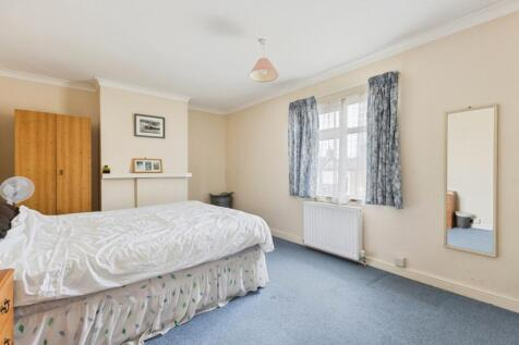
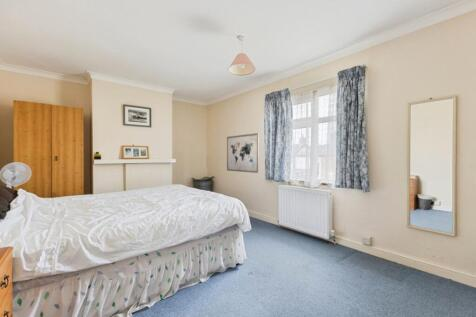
+ wall art (241, 153)
